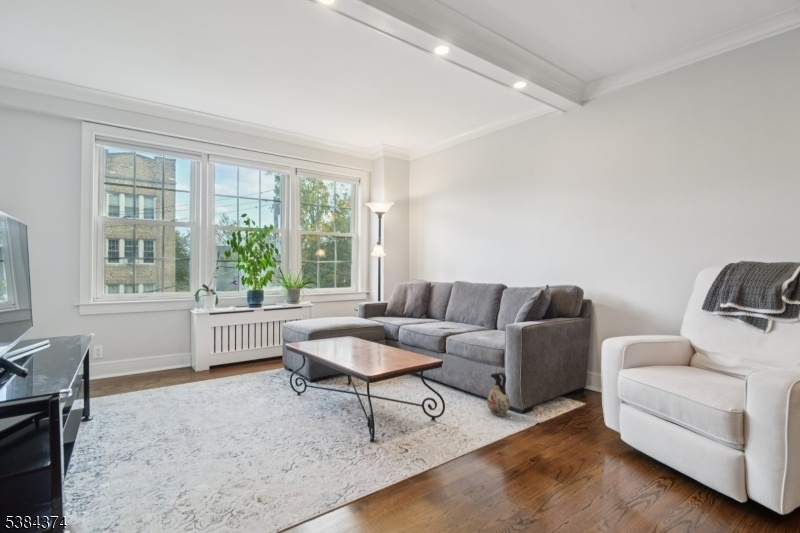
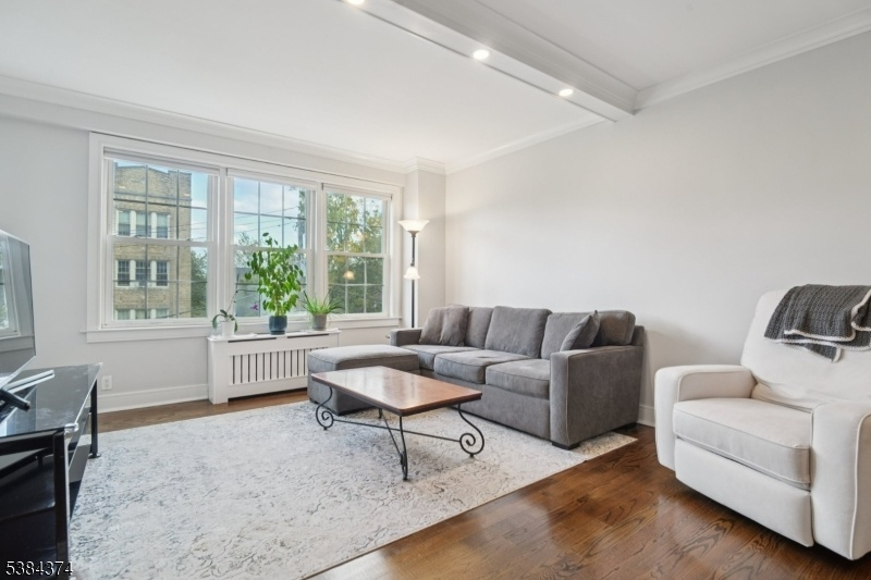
- ceramic jug (499, 392)
